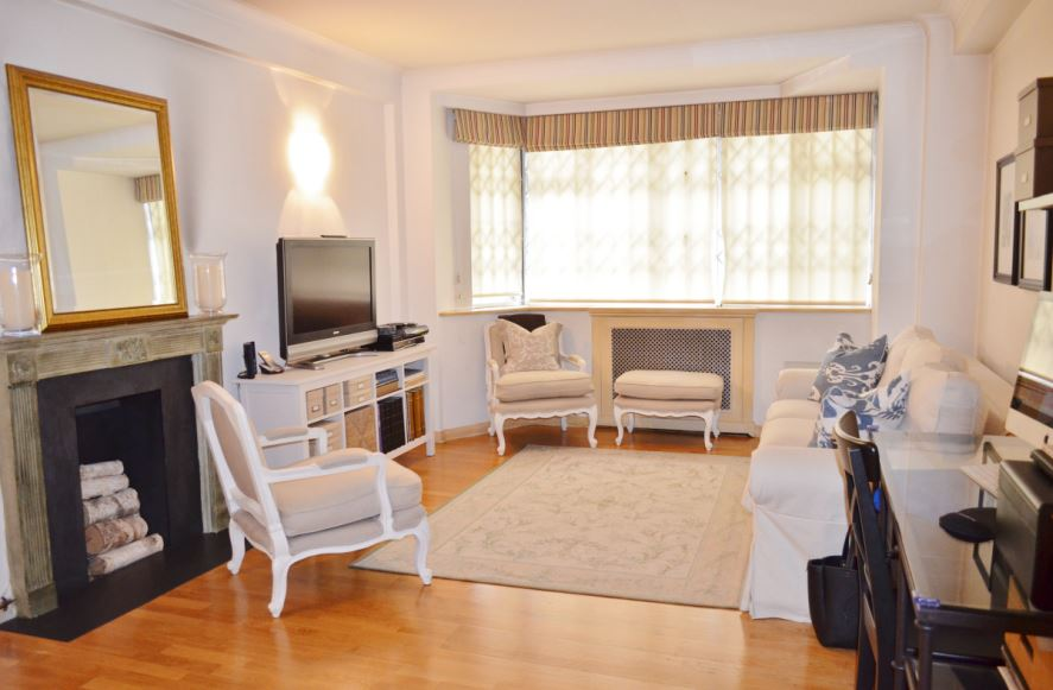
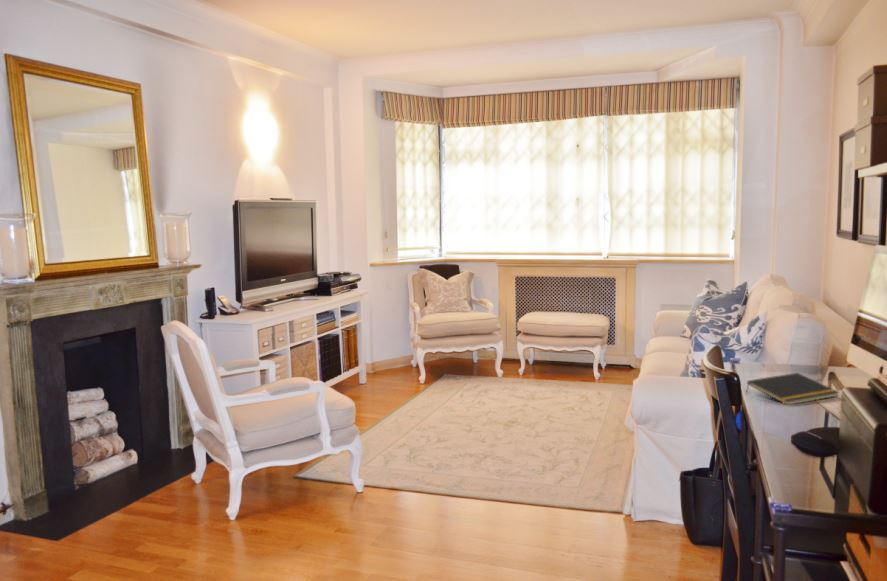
+ notepad (792, 388)
